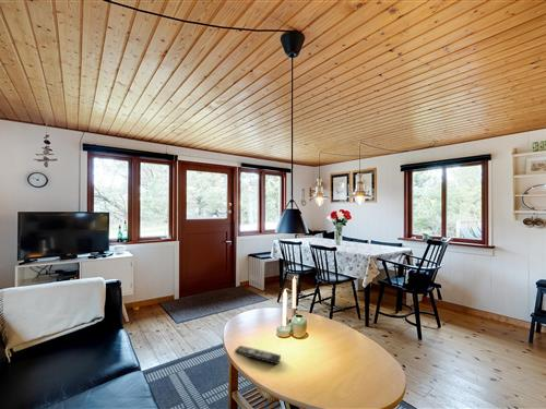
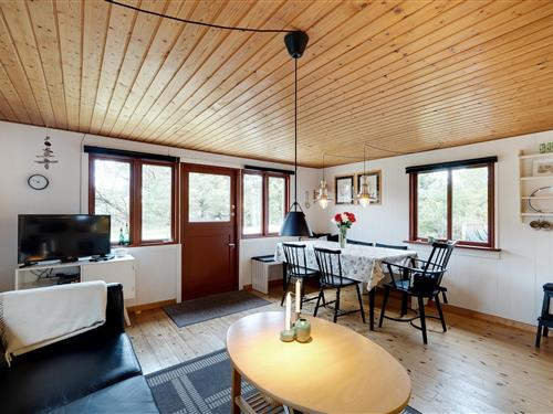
- remote control (257, 354)
